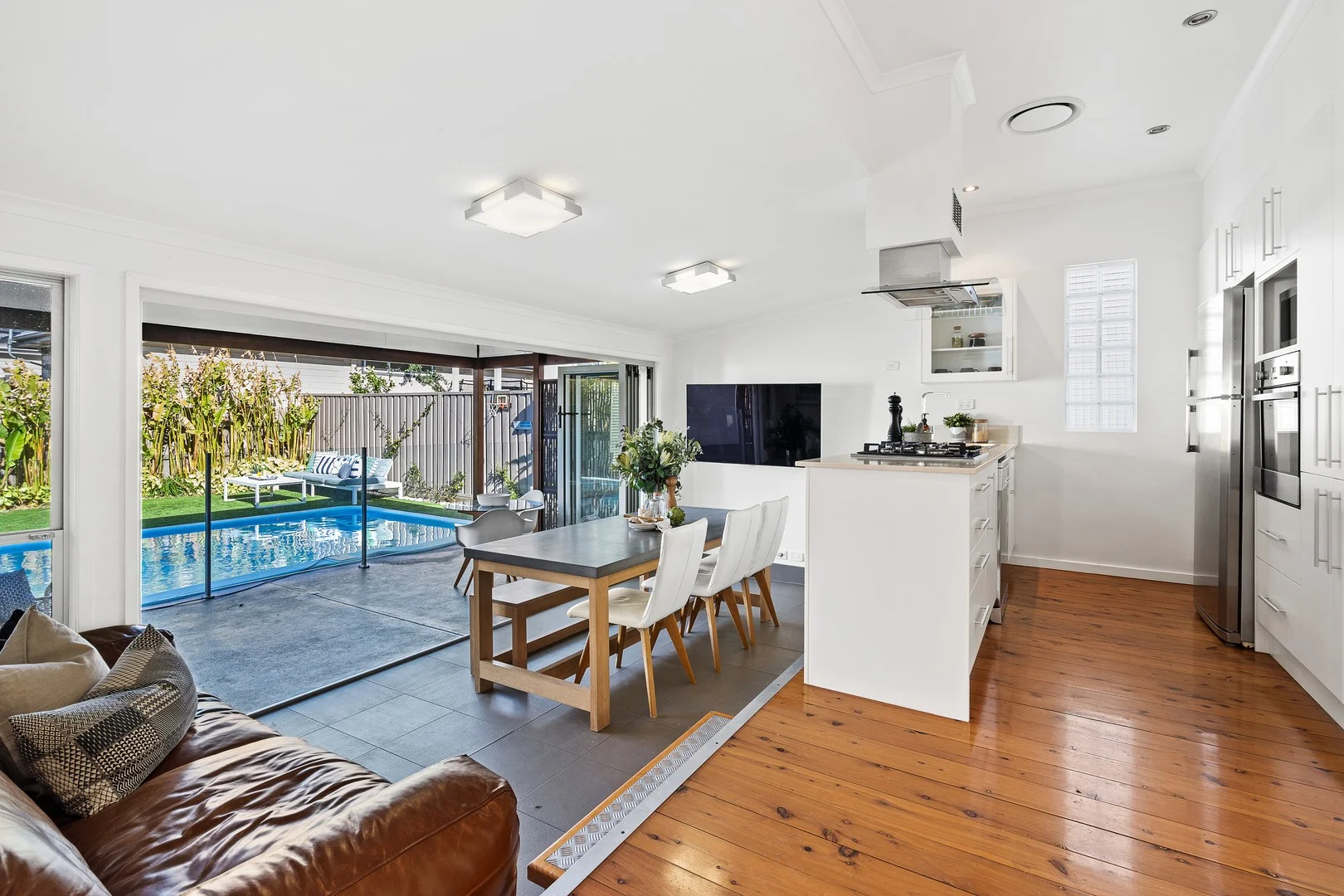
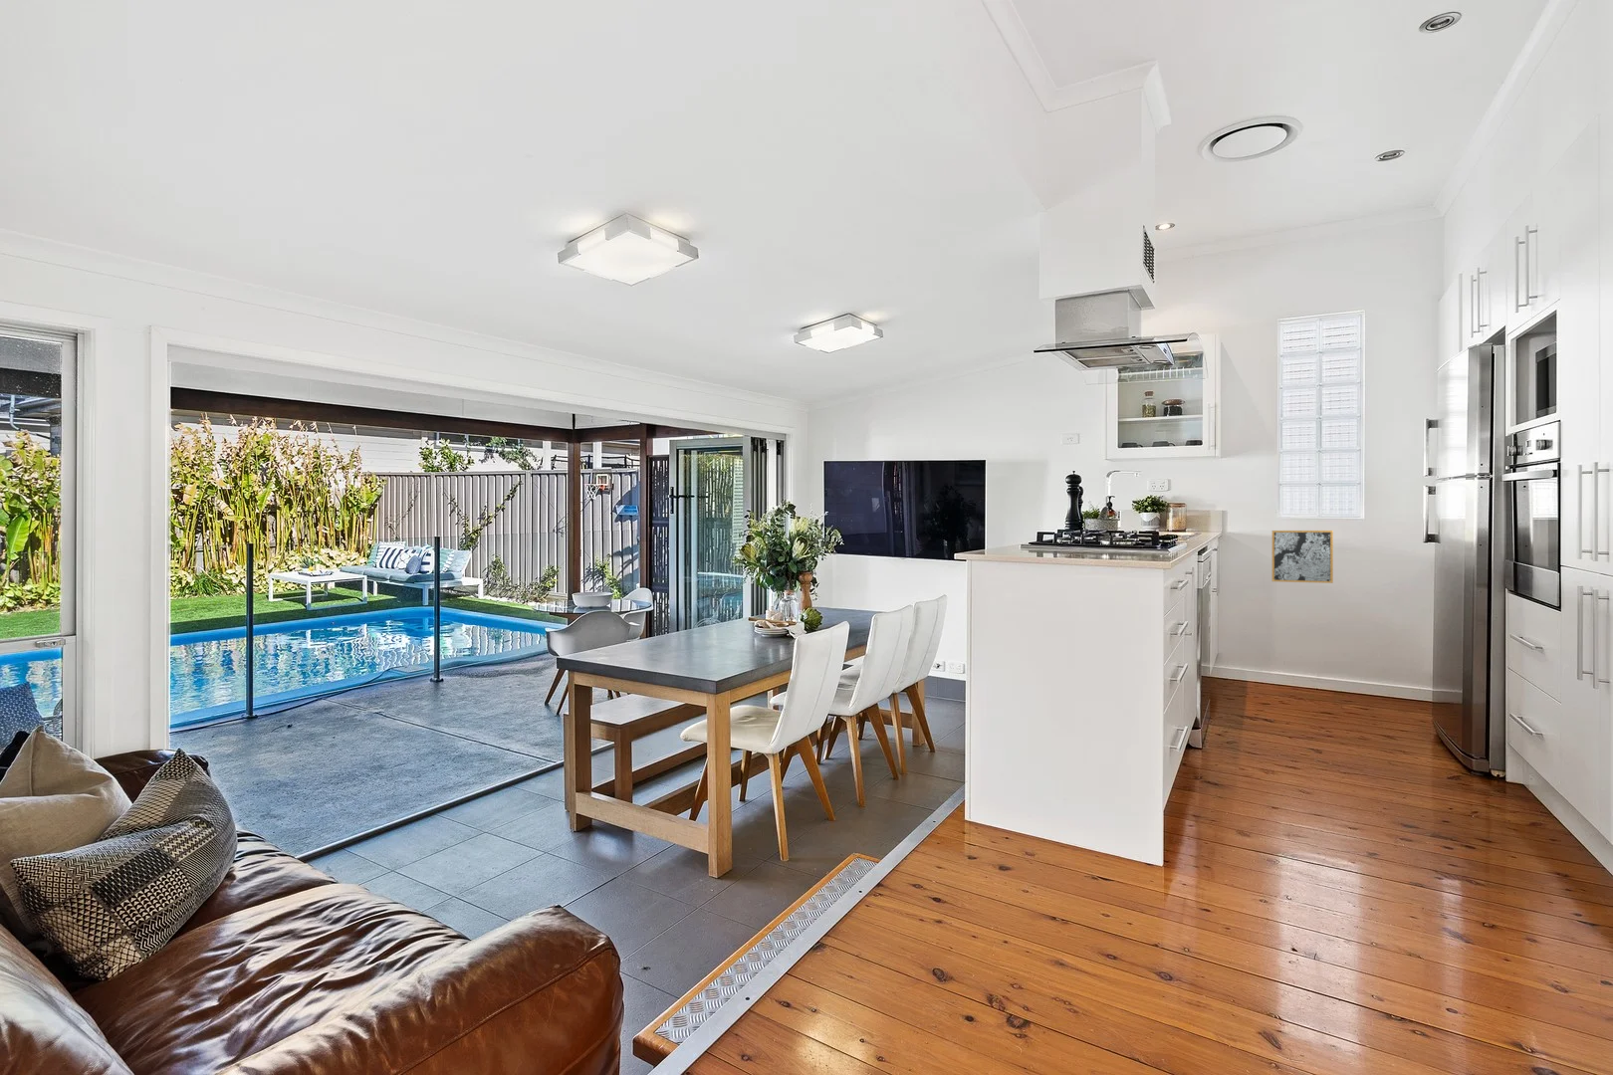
+ wall art (1301, 555)
